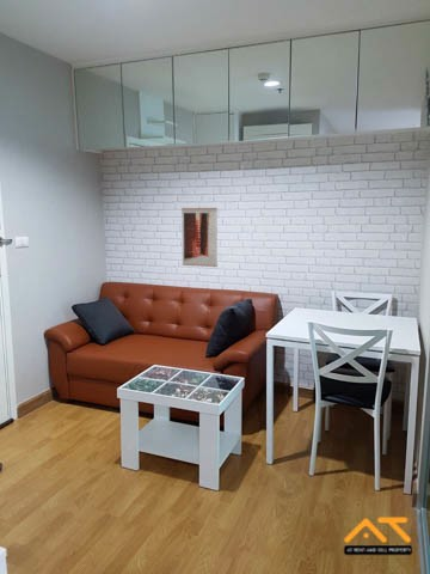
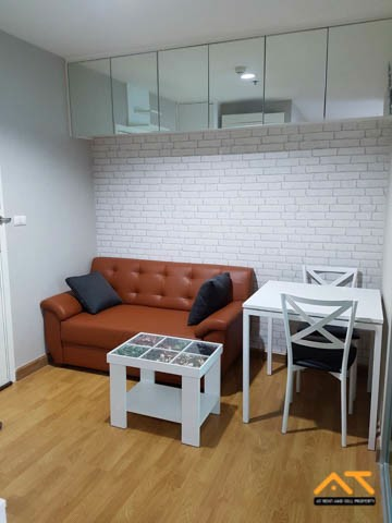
- wall art (199, 237)
